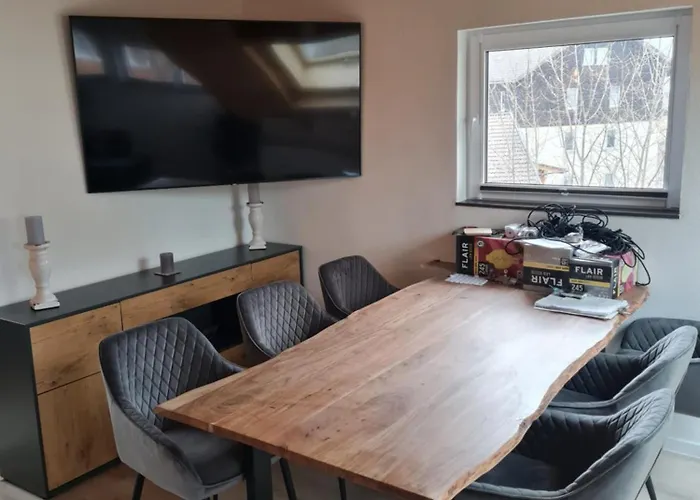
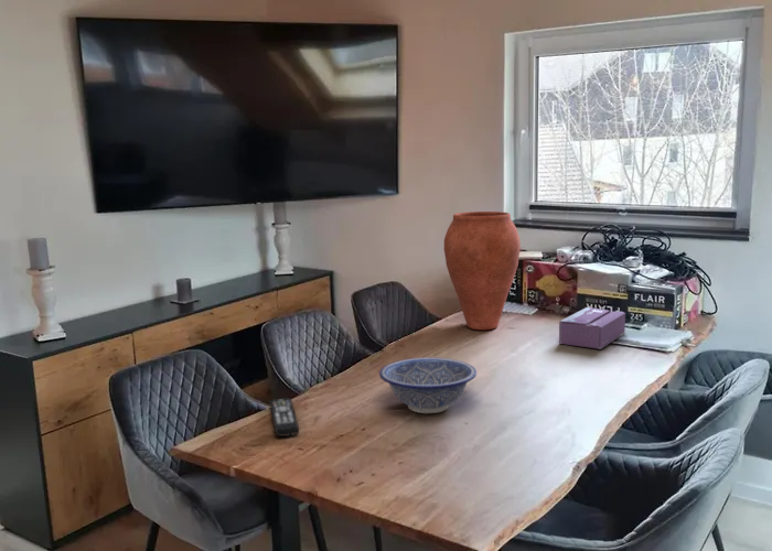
+ vase (482, 271)
+ decorative bowl (428, 388)
+ remote control (283, 415)
+ tissue box (592, 326)
